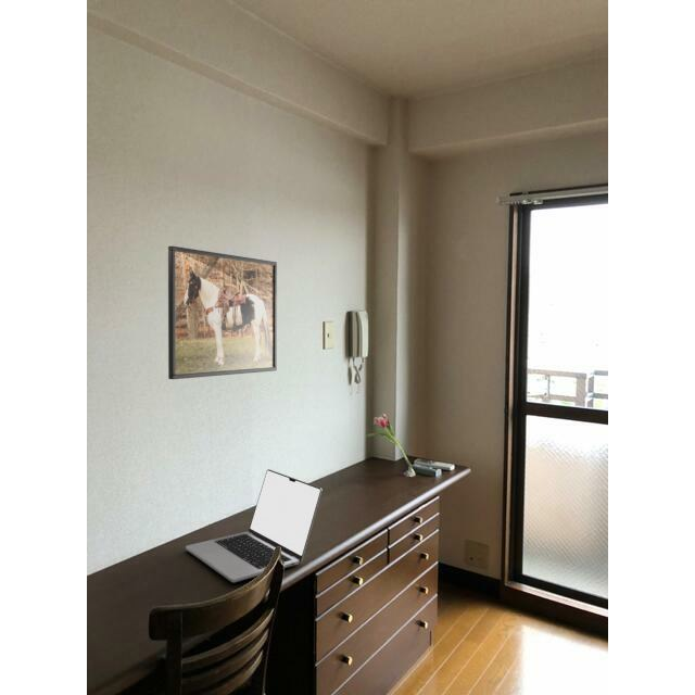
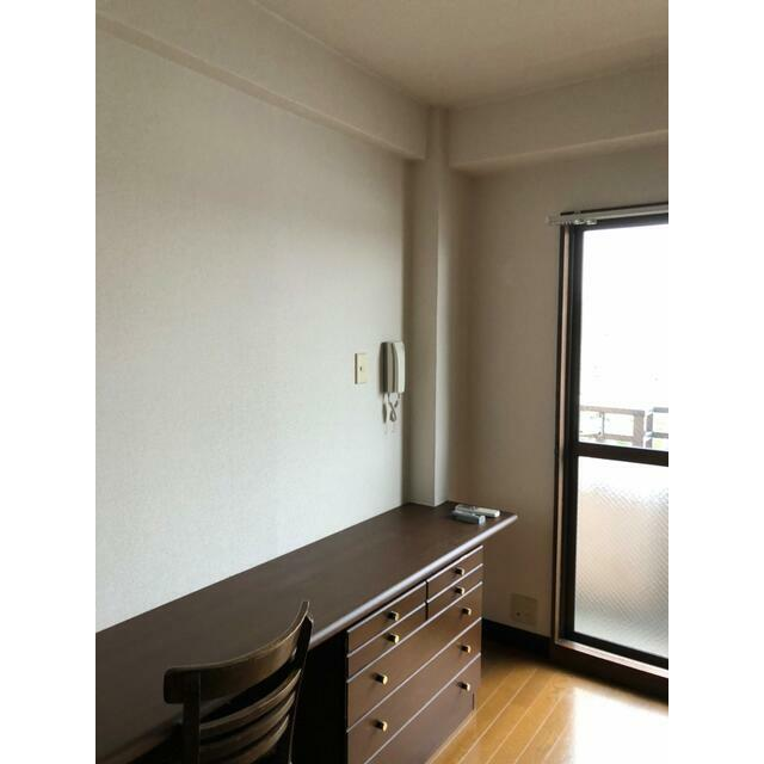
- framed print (227, 314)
- laptop (252, 519)
- flower (392, 442)
